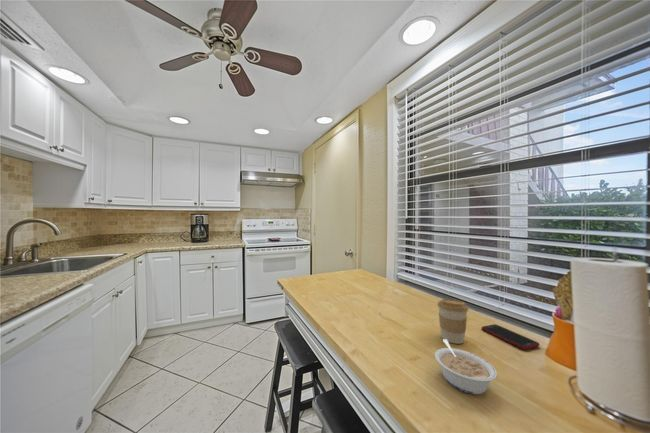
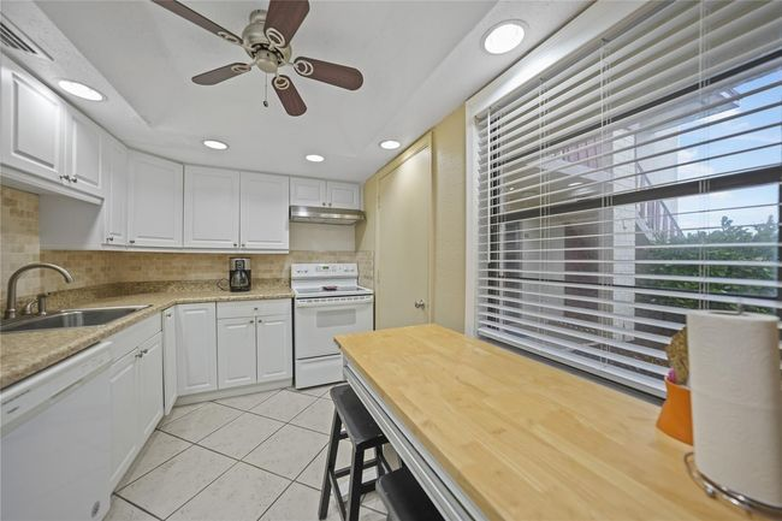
- coffee cup (452, 319)
- cell phone (508, 335)
- legume (461, 368)
